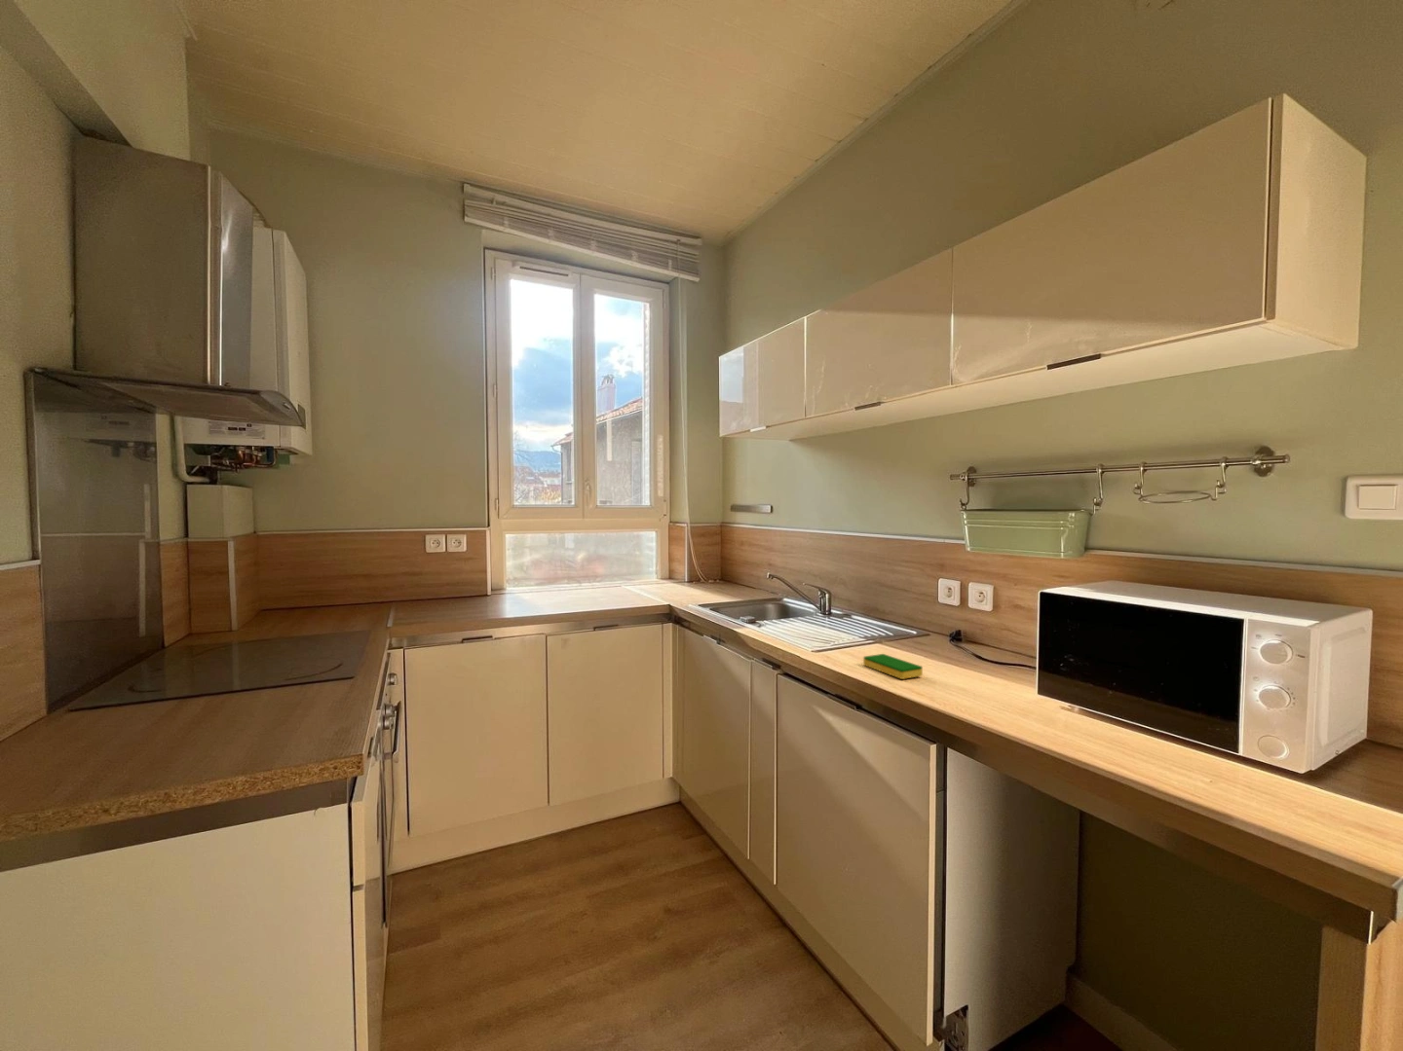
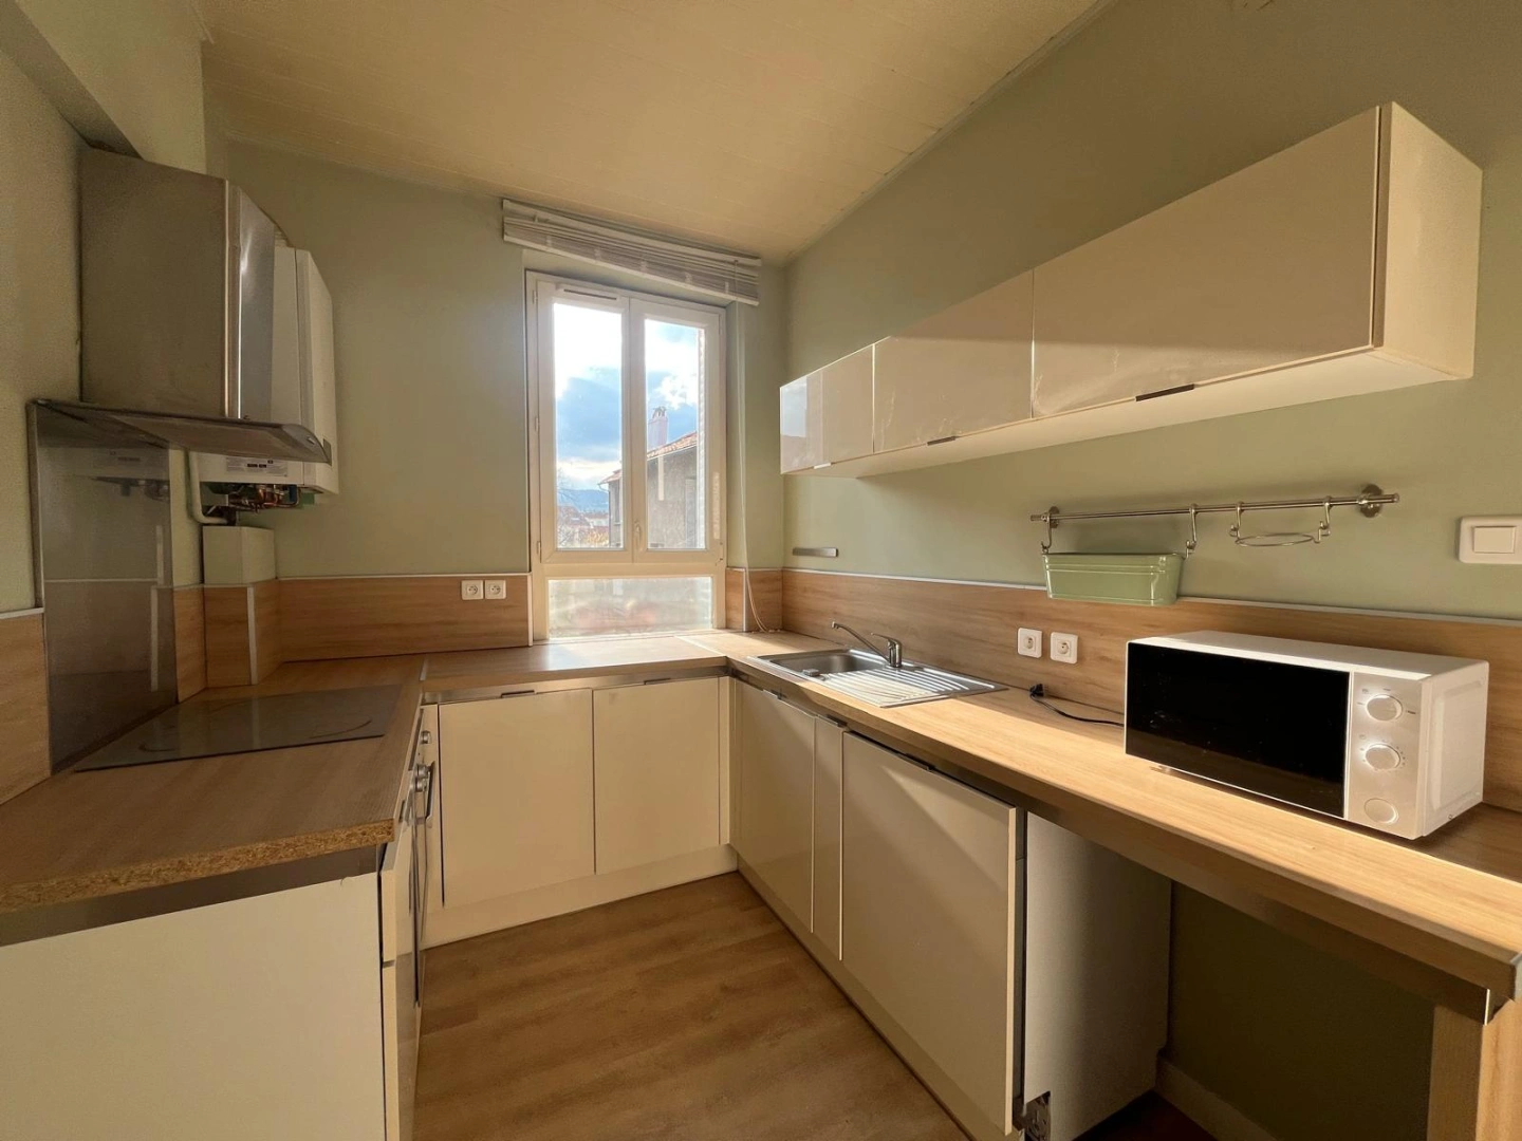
- dish sponge (892, 666)
